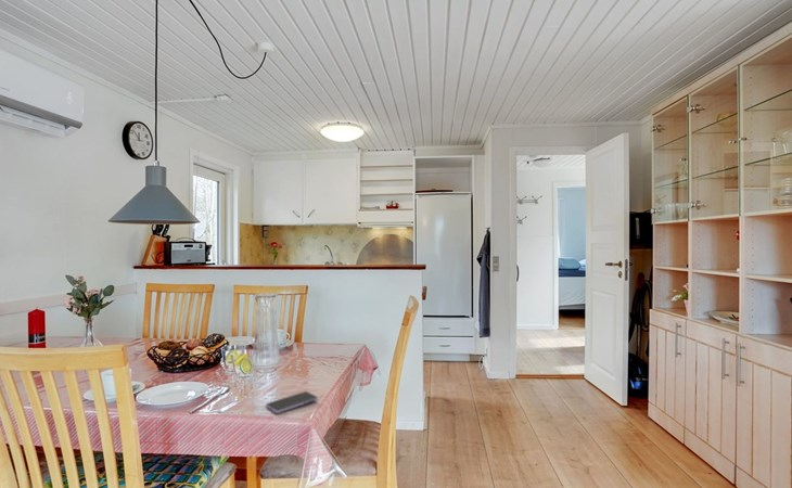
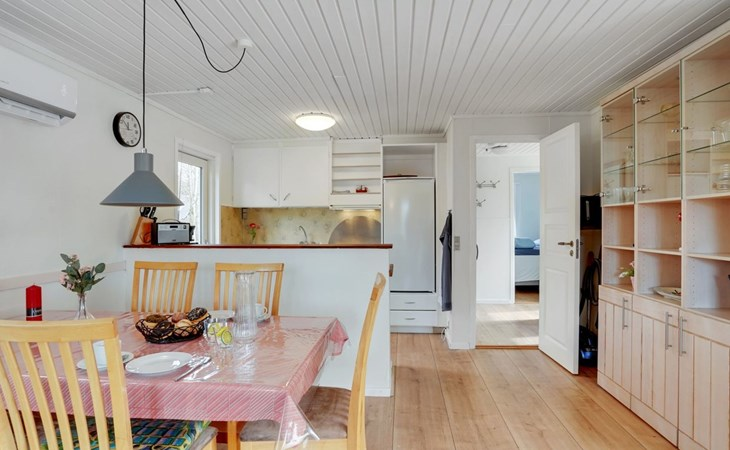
- smartphone (292, 401)
